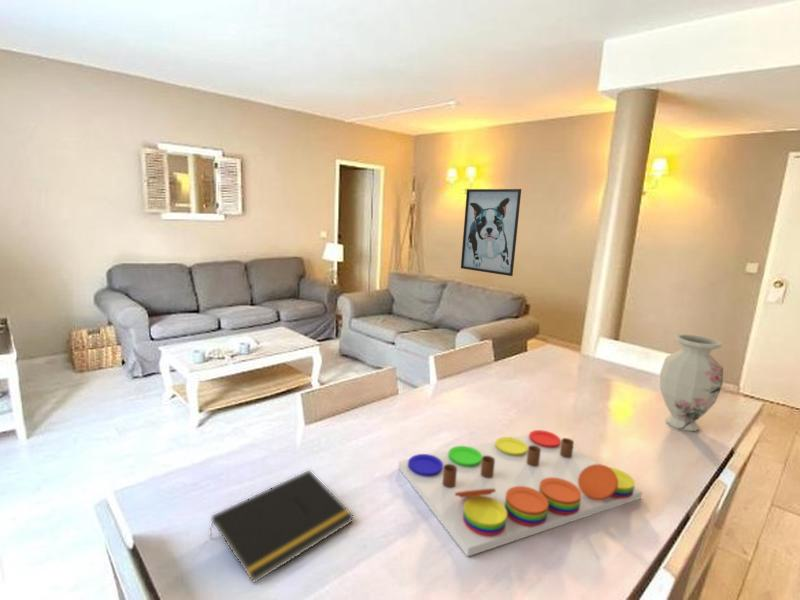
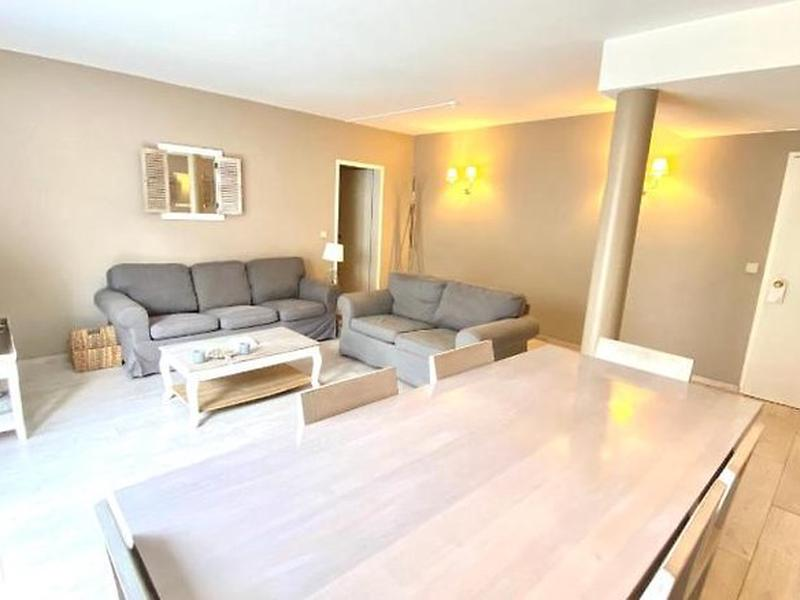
- notepad (285, 518)
- board game (518, 469)
- vase (689, 383)
- wall art (489, 231)
